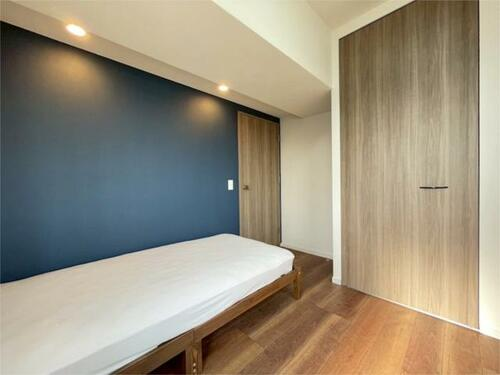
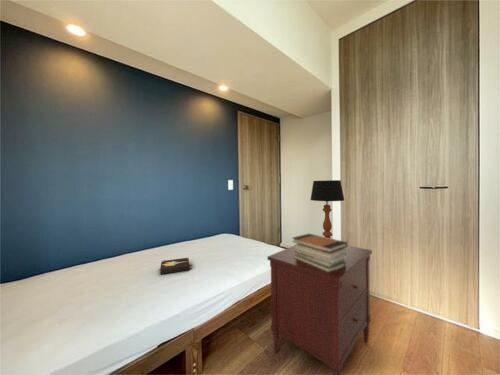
+ book stack (319, 250)
+ dresser (321, 300)
+ hardback book (175, 265)
+ table lamp (327, 213)
